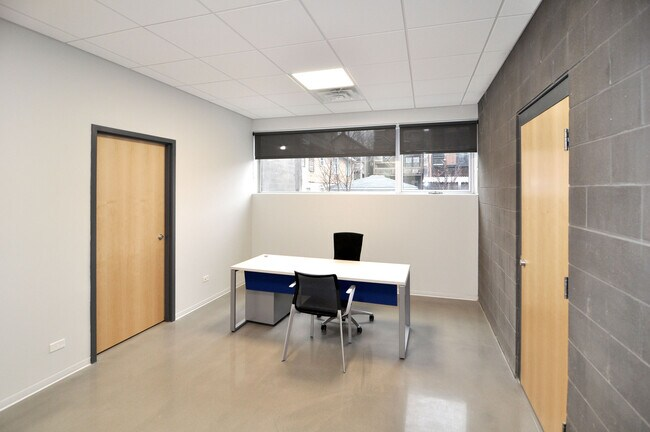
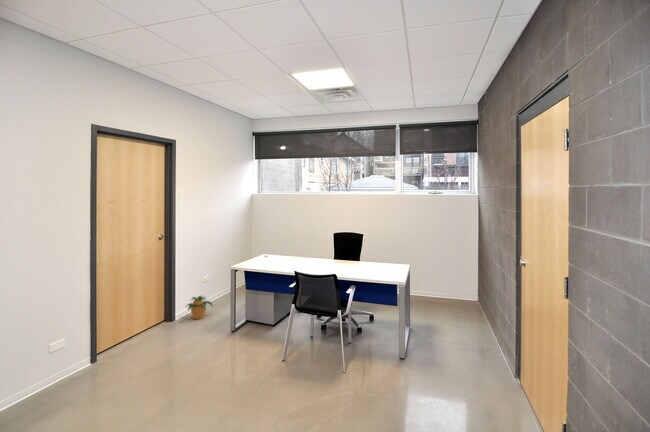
+ potted plant (197, 306)
